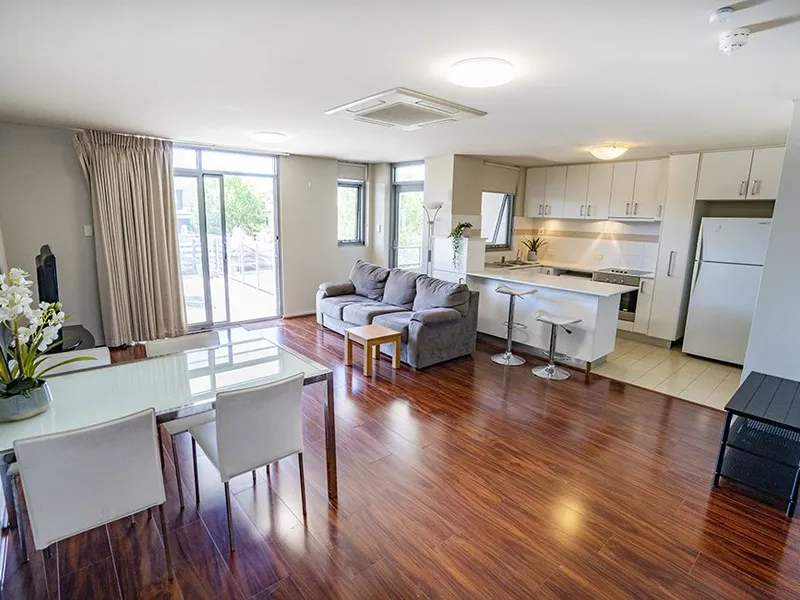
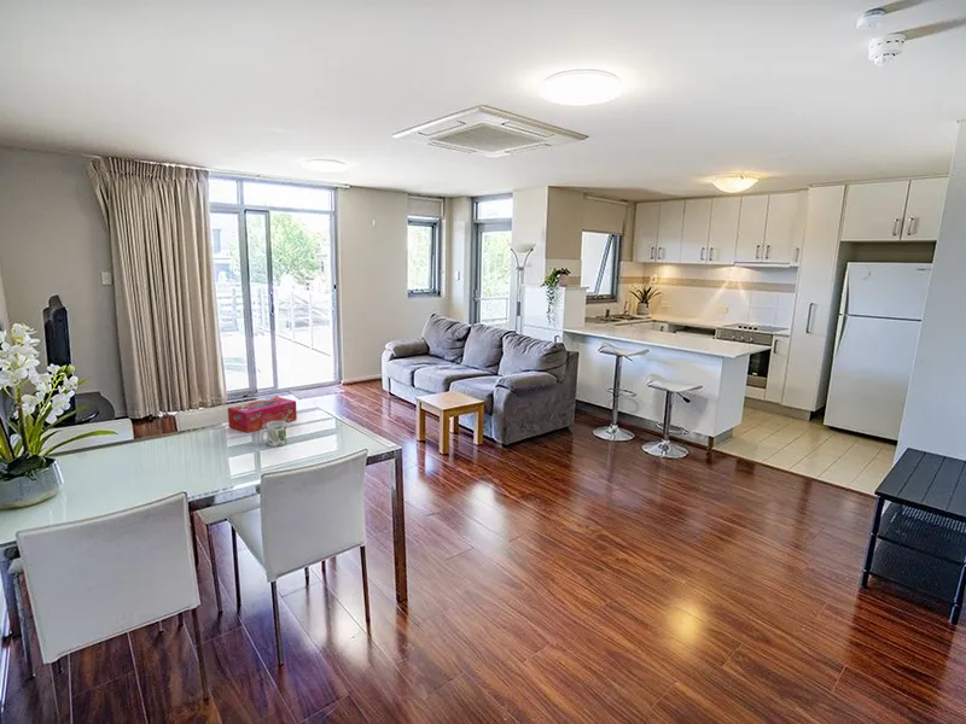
+ mug (273, 433)
+ tissue box (263, 414)
